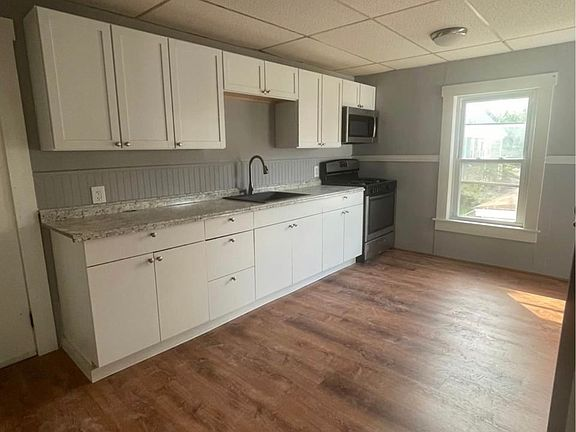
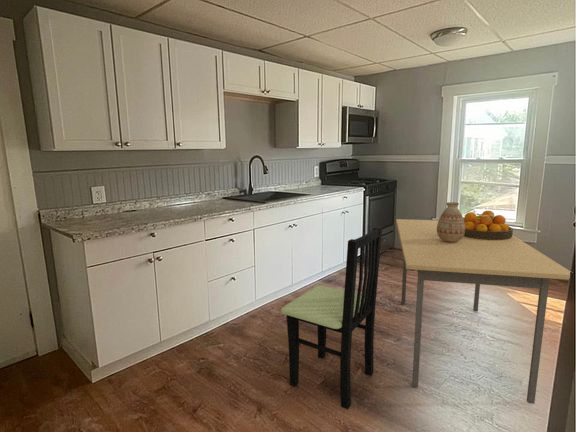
+ vase (451, 222)
+ fruit bowl (483, 223)
+ dining chair (332, 306)
+ dining table (455, 282)
